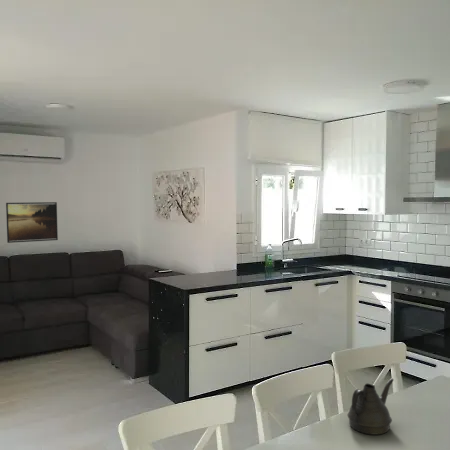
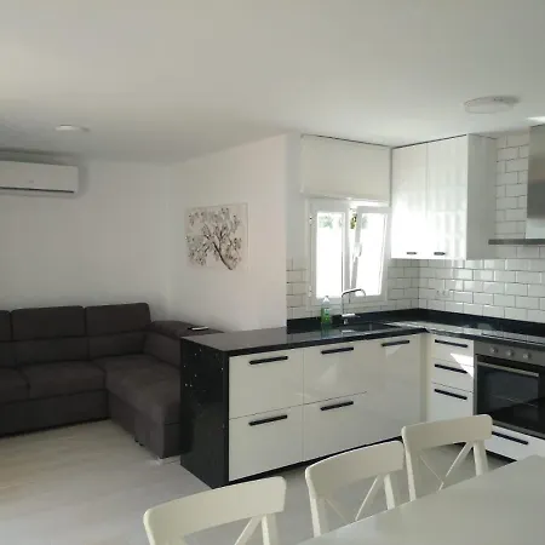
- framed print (32, 221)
- teapot (374, 403)
